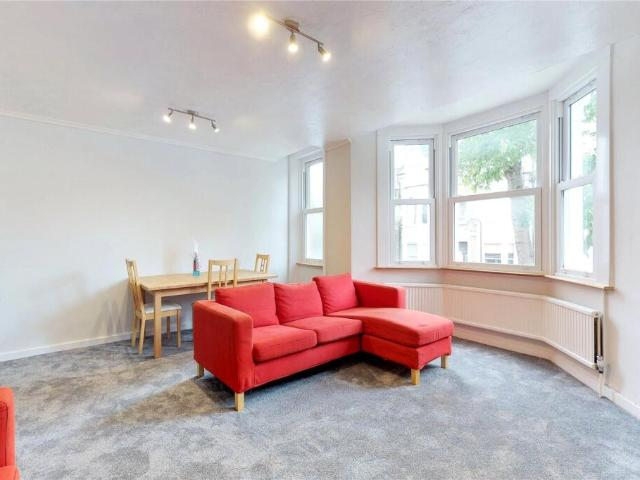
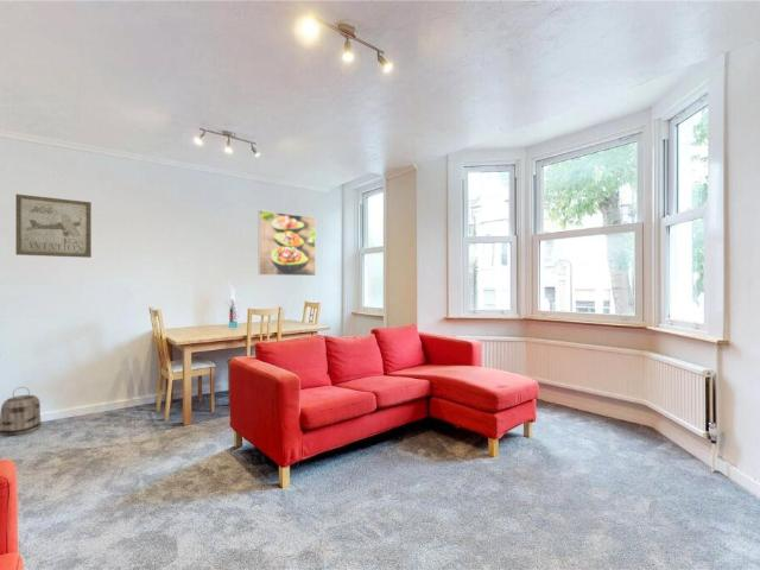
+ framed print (287, 245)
+ wall art (55, 227)
+ basket (20, 407)
